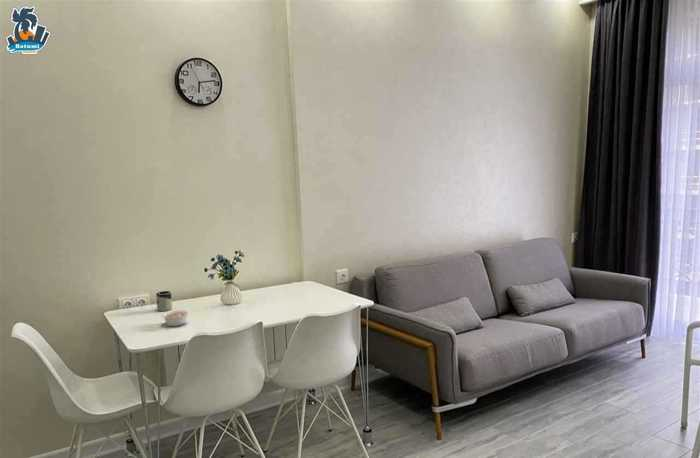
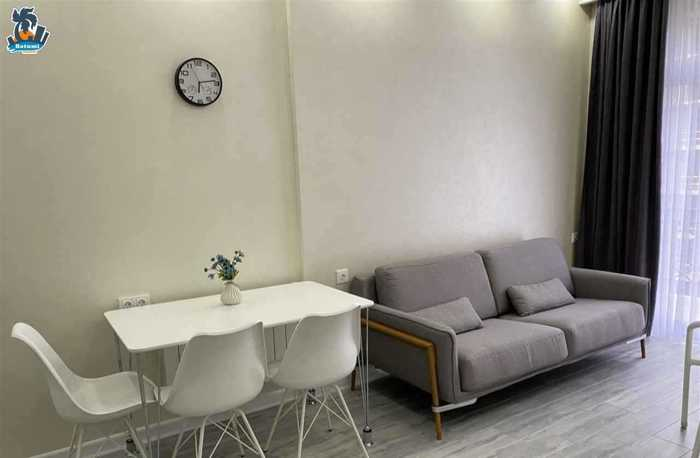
- legume (176, 317)
- cup (162, 300)
